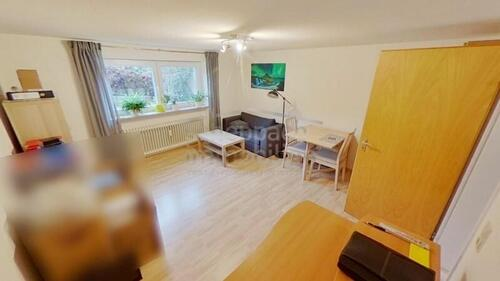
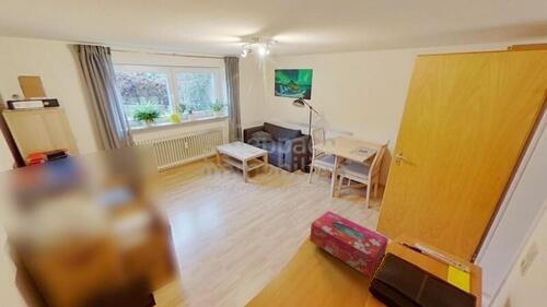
+ tissue box (346, 239)
